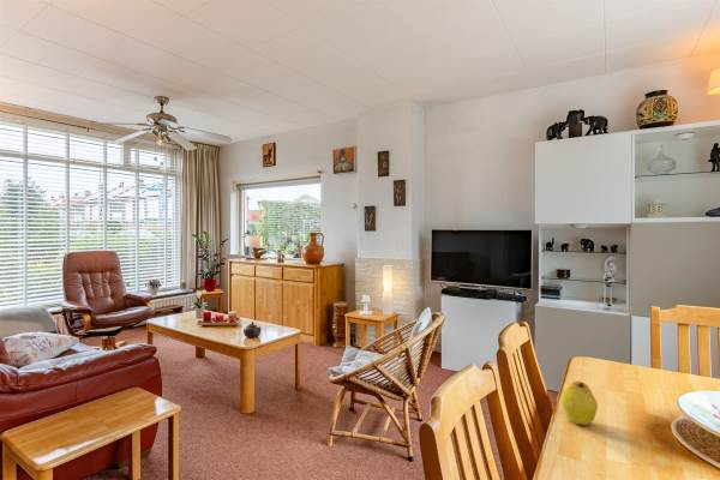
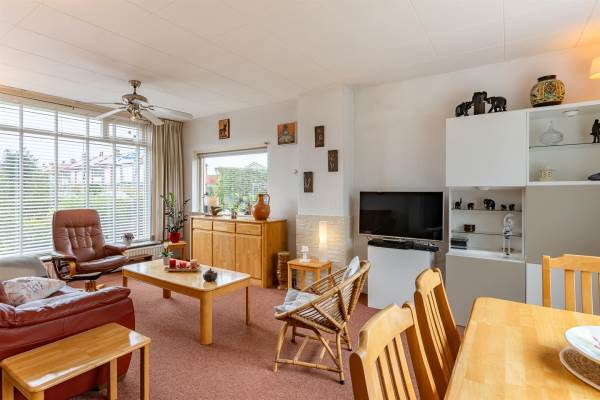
- fruit (578, 401)
